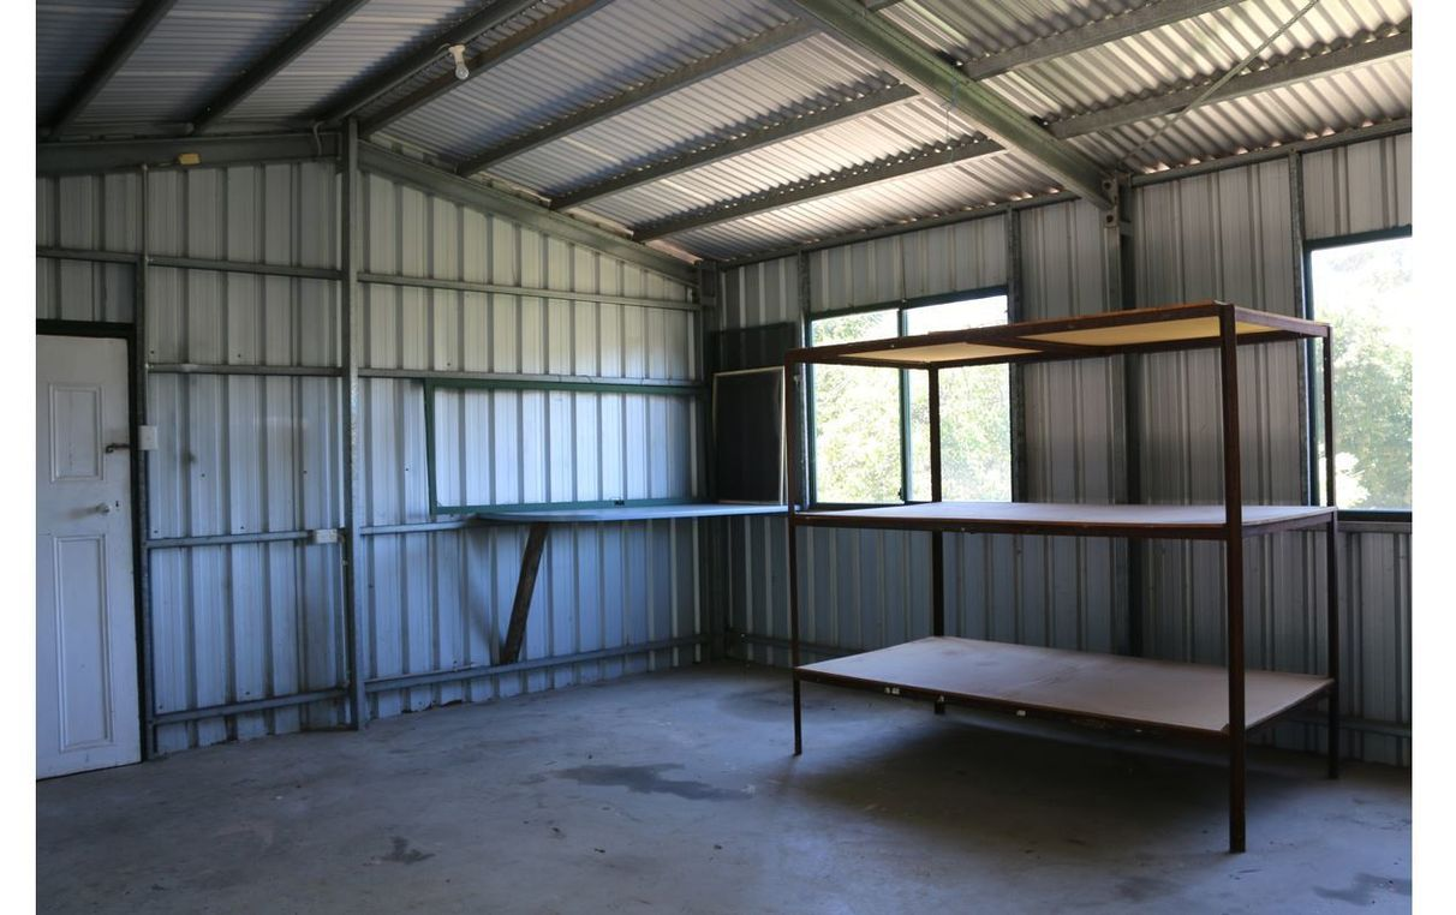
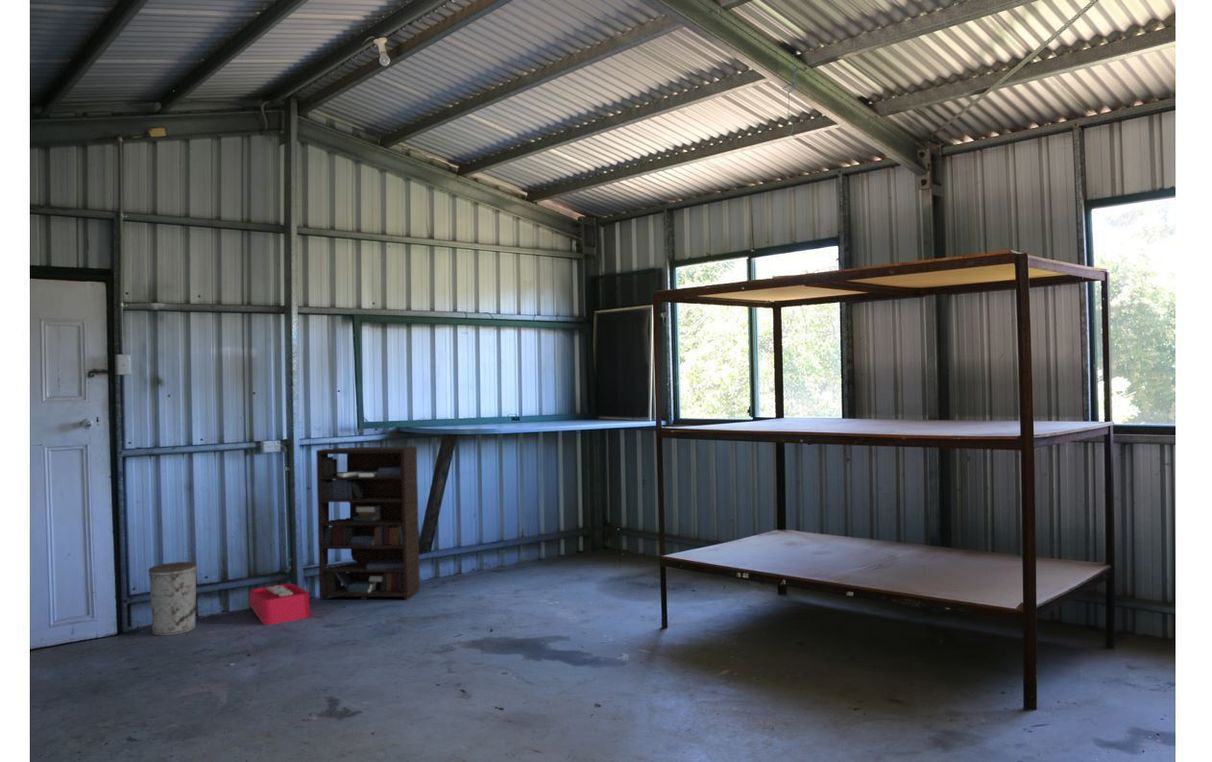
+ bookcase (368, 521)
+ storage bin (284, 600)
+ trash can (173, 596)
